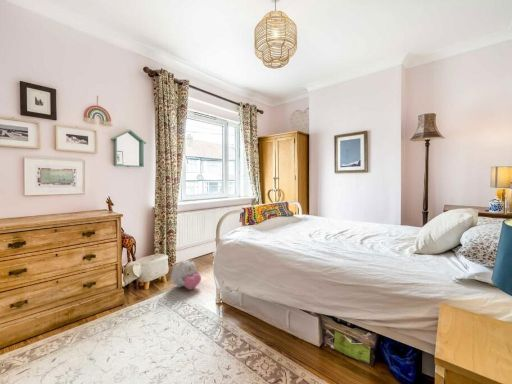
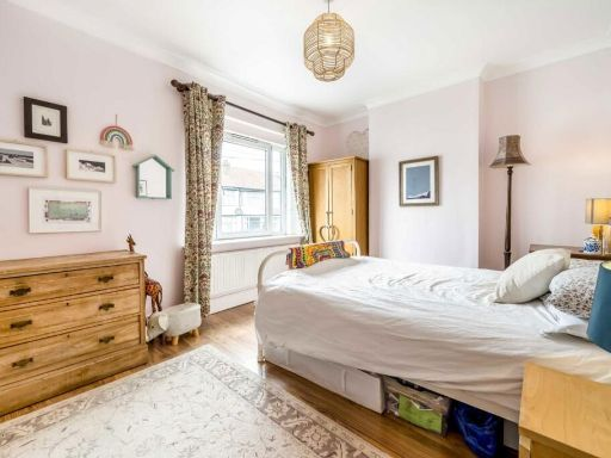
- plush toy (186, 273)
